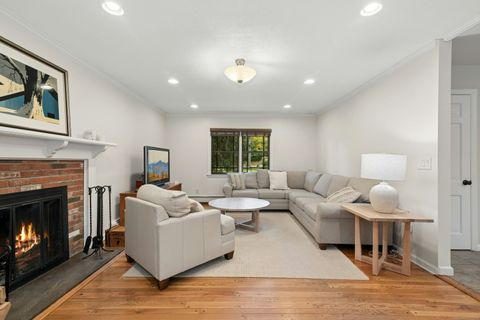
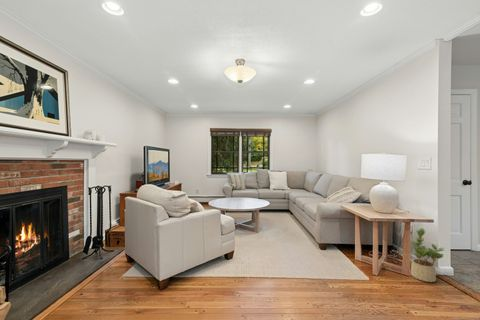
+ potted plant (426, 253)
